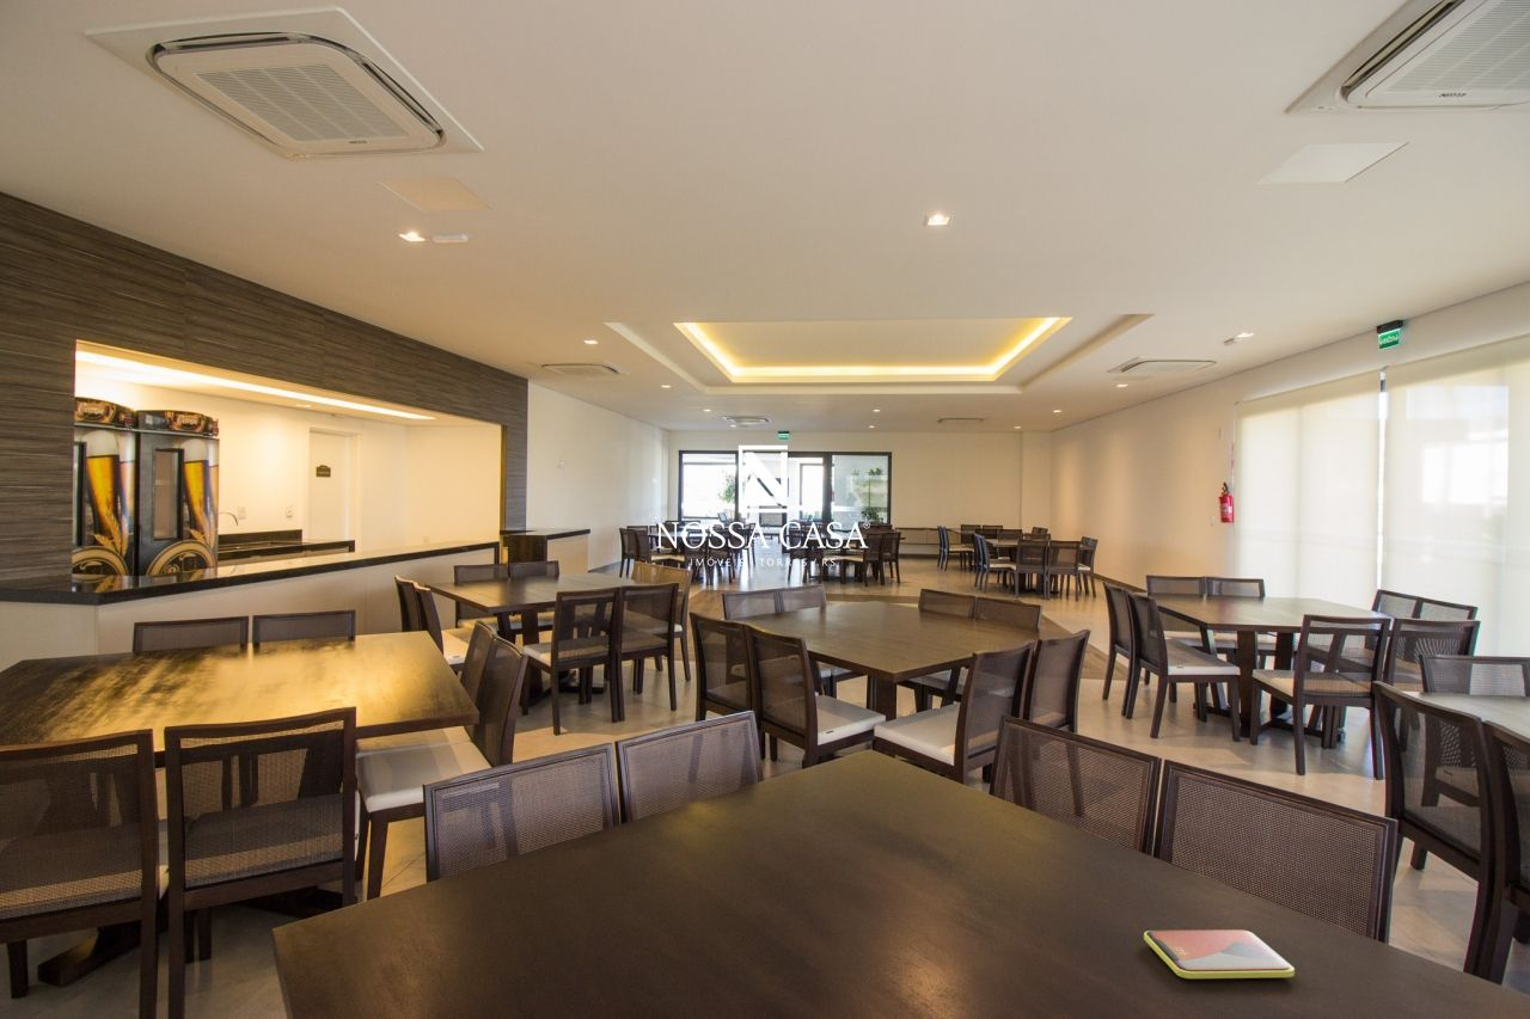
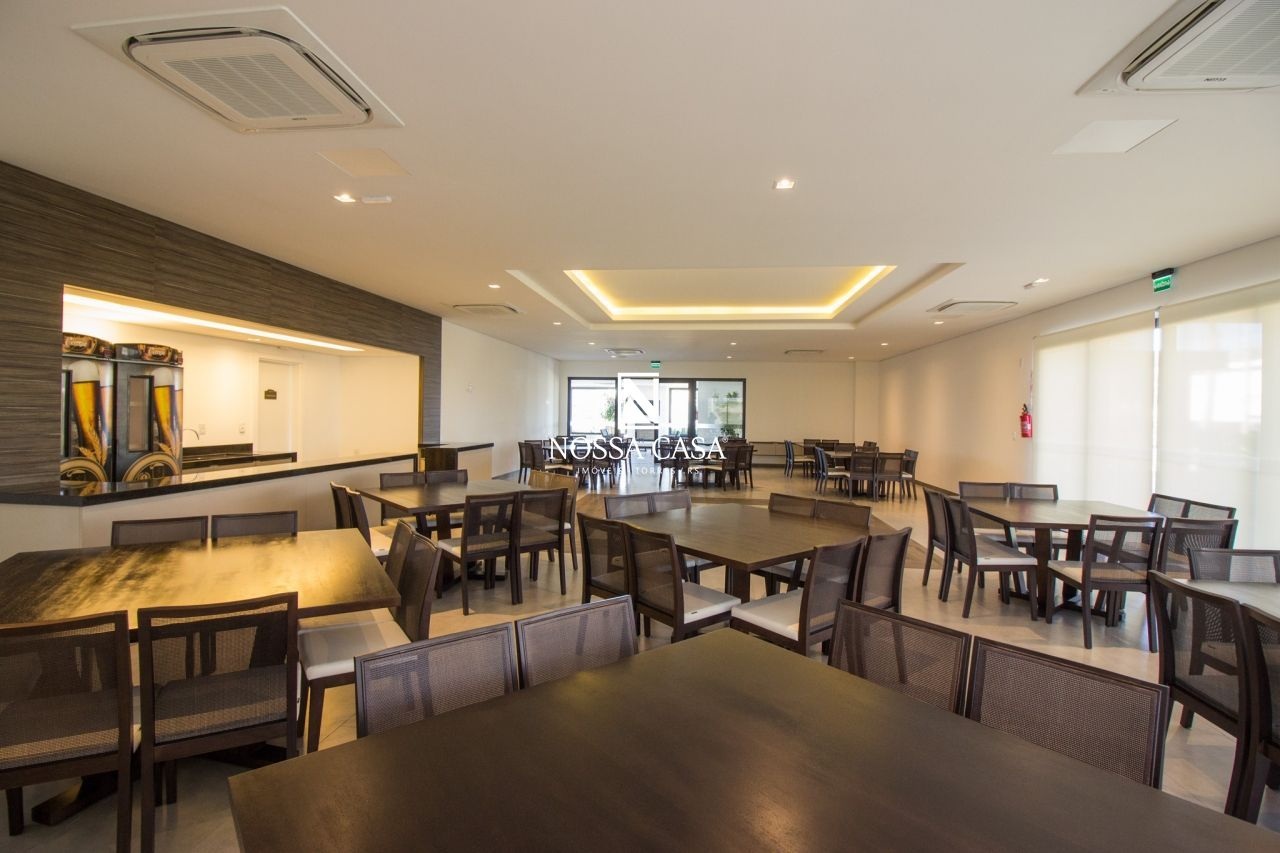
- smartphone (1216, 953)
